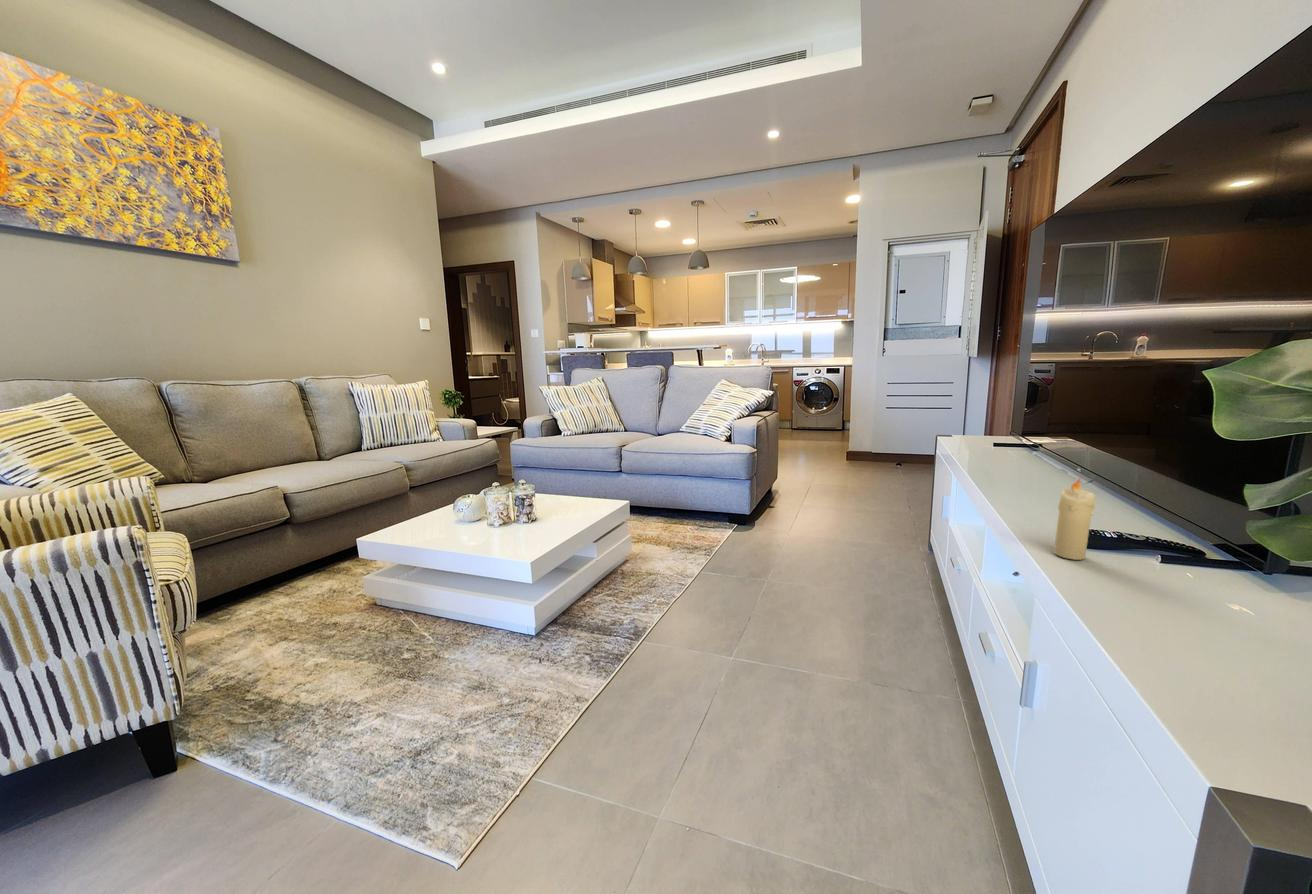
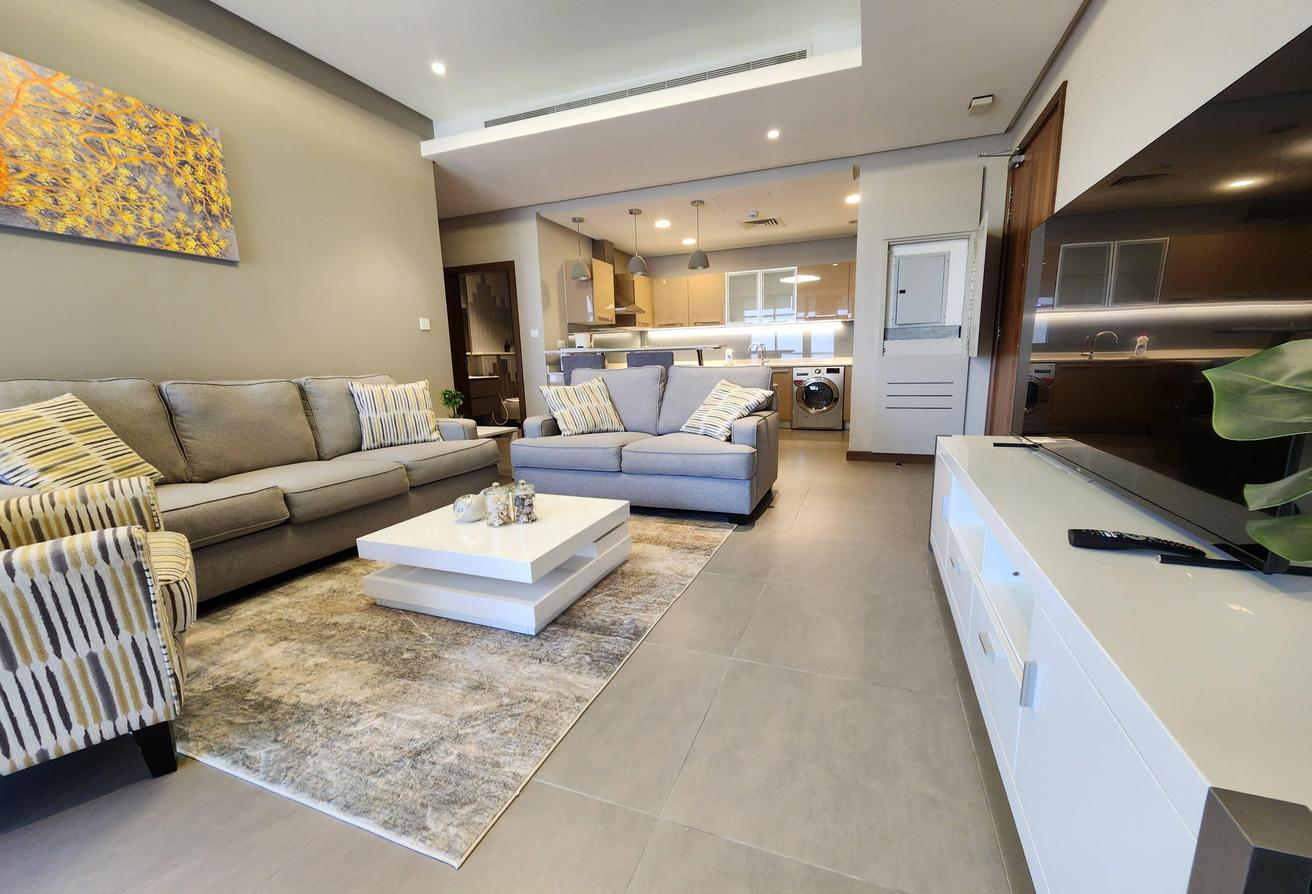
- candle (1074, 517)
